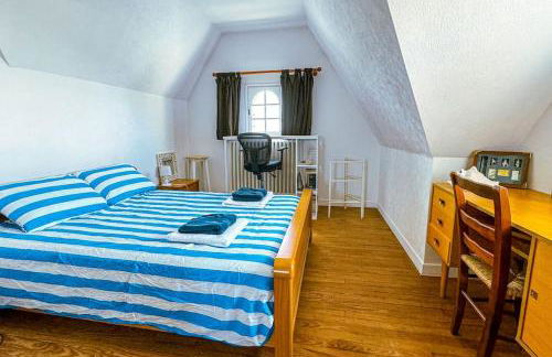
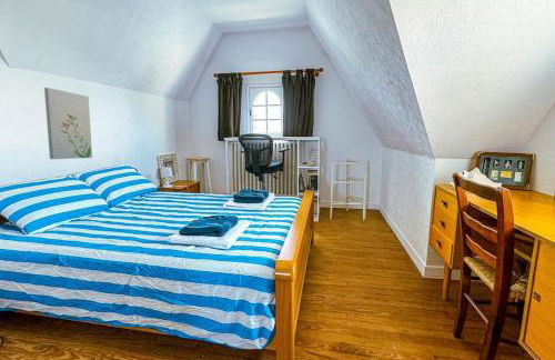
+ wall art (70, 126)
